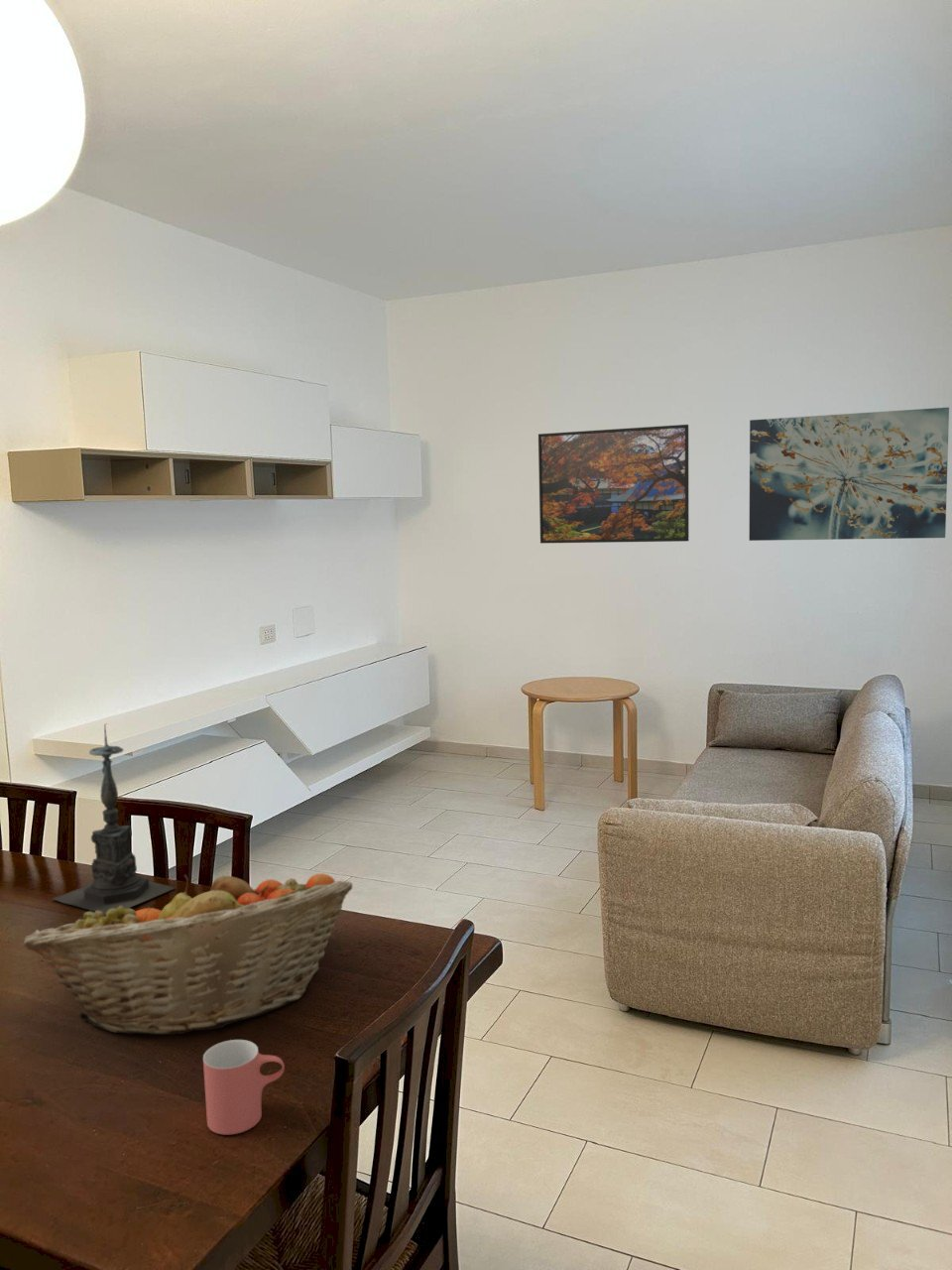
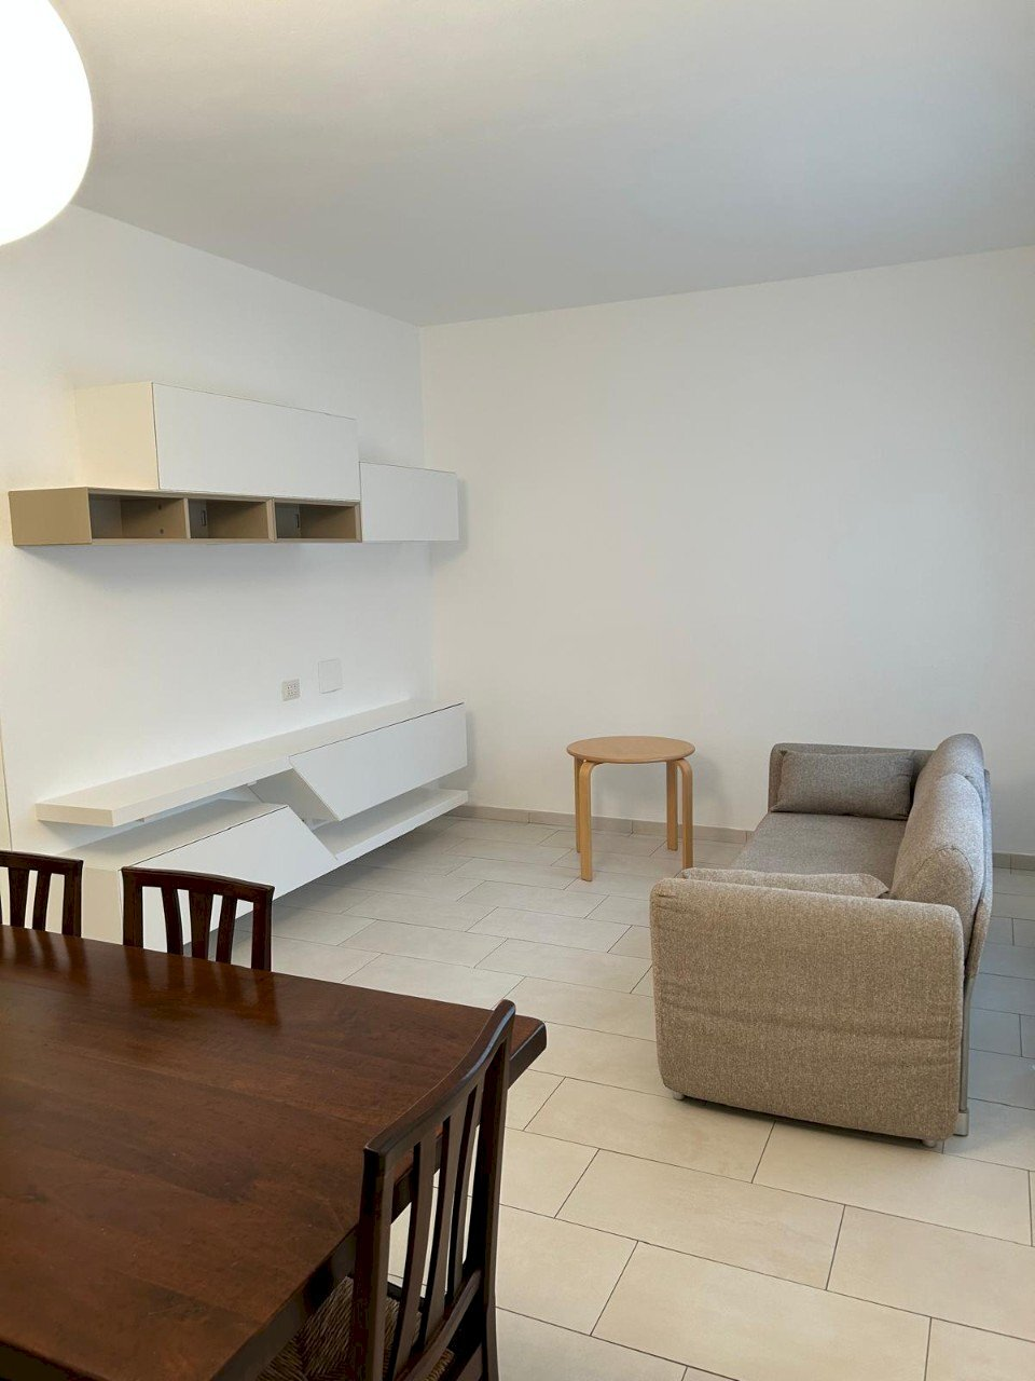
- cup (245, 1083)
- fruit basket (197, 935)
- candle holder (108, 810)
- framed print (611, 486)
- wall art (844, 476)
